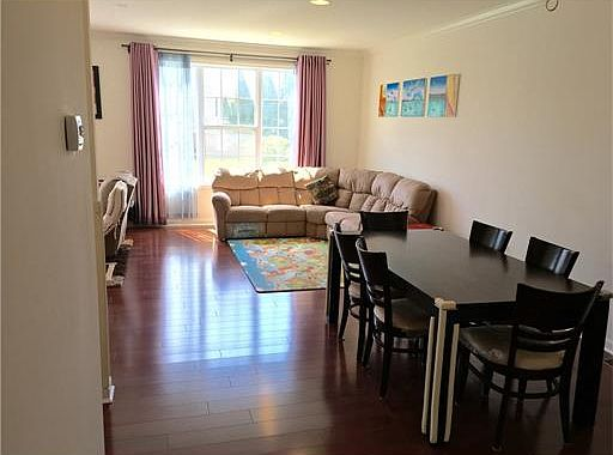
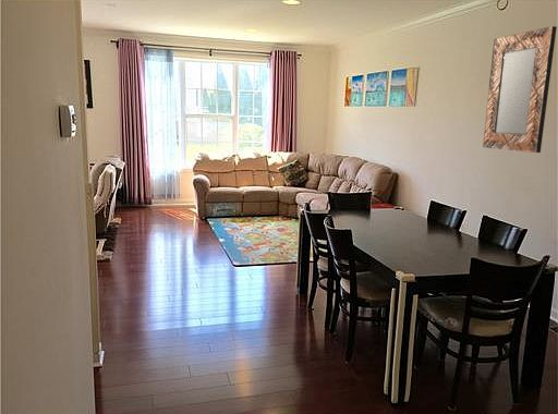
+ home mirror (515, 93)
